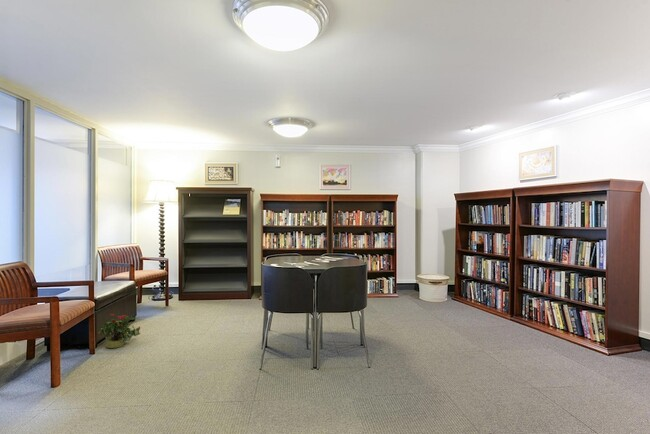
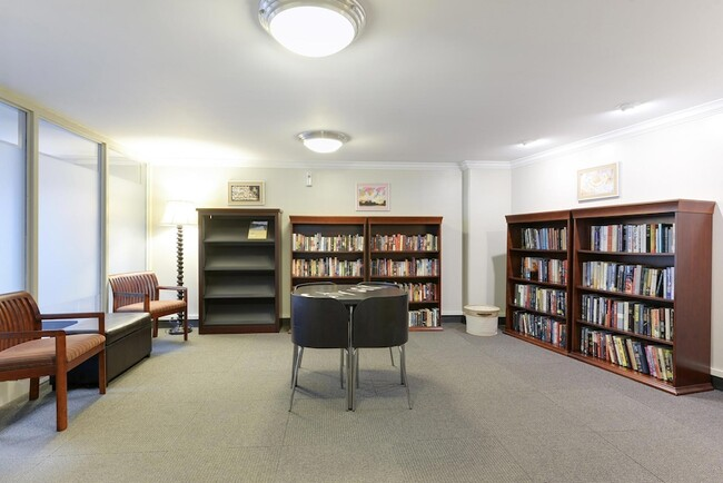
- potted plant (119, 328)
